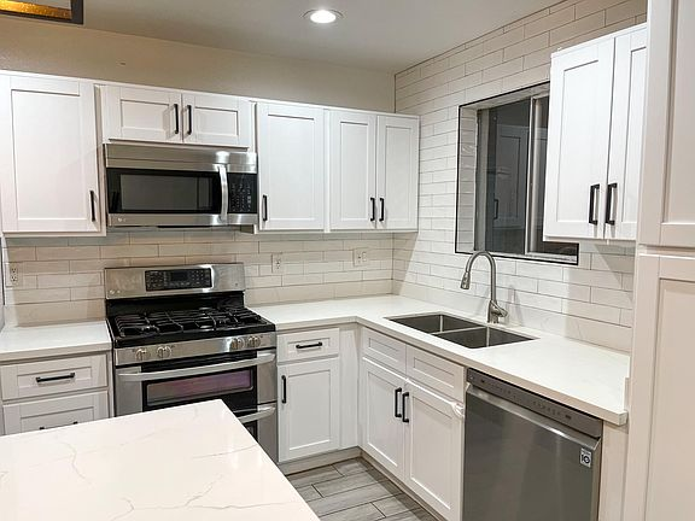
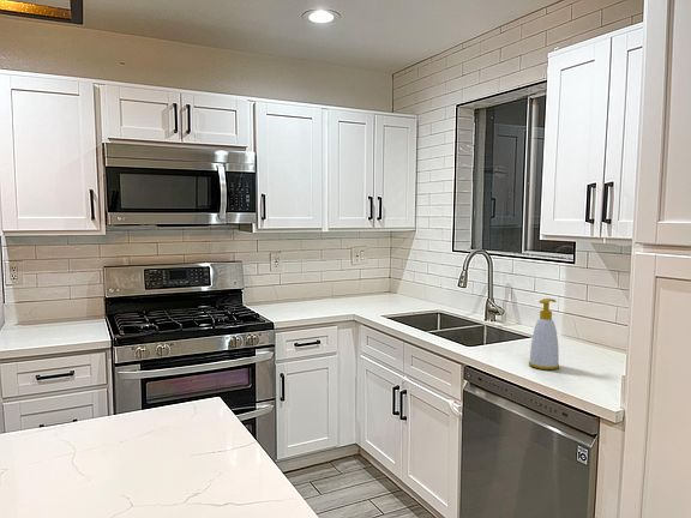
+ soap bottle (545, 332)
